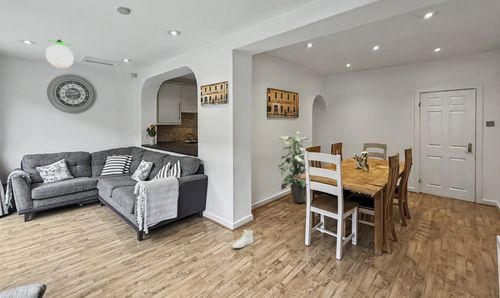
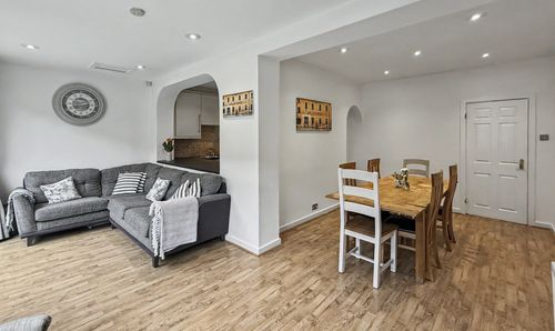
- indoor plant (295, 167)
- sneaker (242, 237)
- ceiling light (59, 53)
